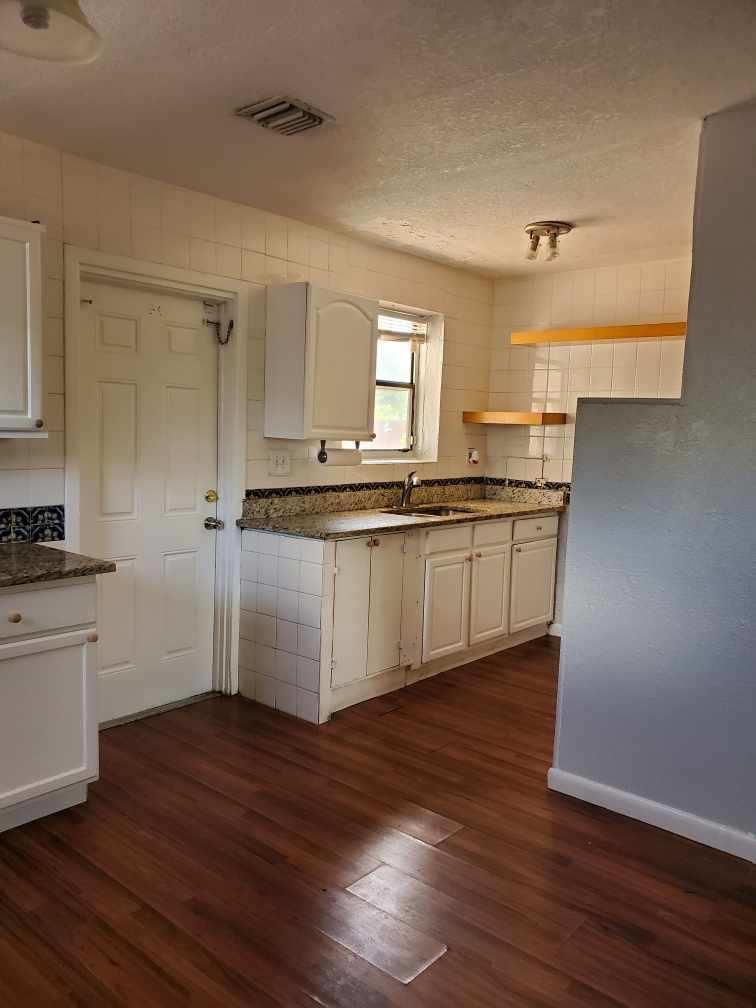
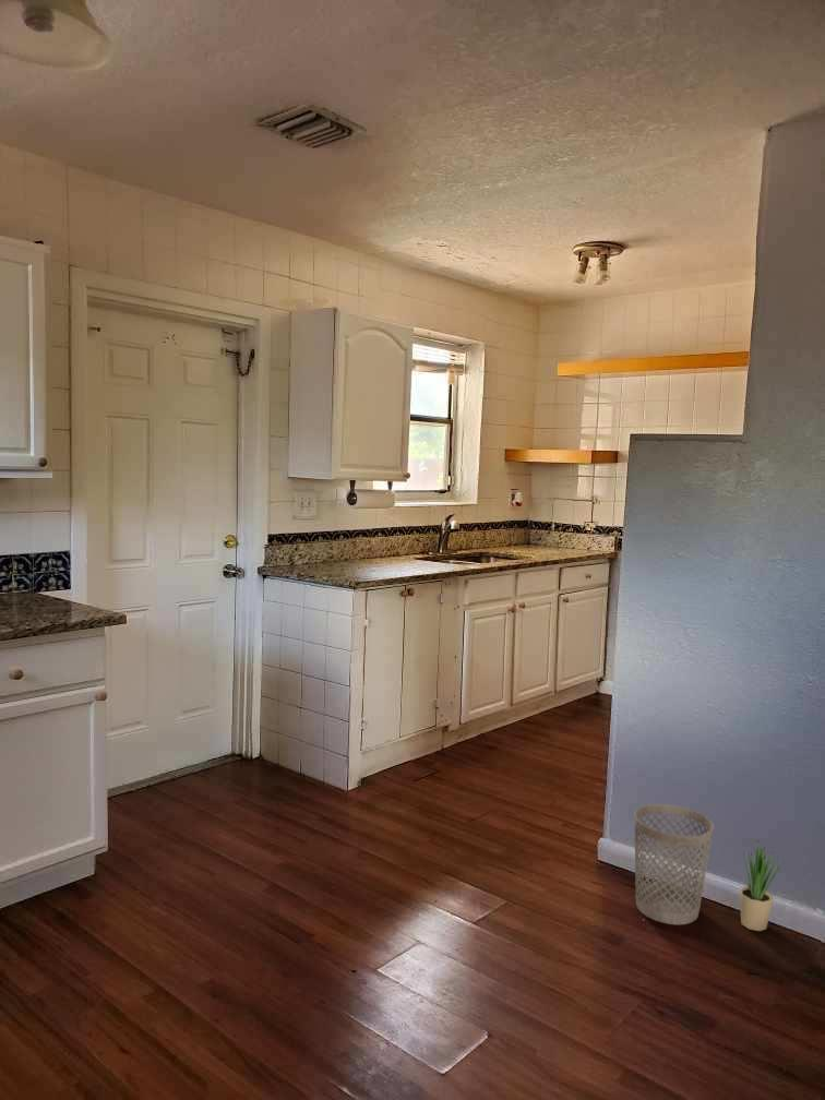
+ potted plant (760, 883)
+ wastebasket (670, 864)
